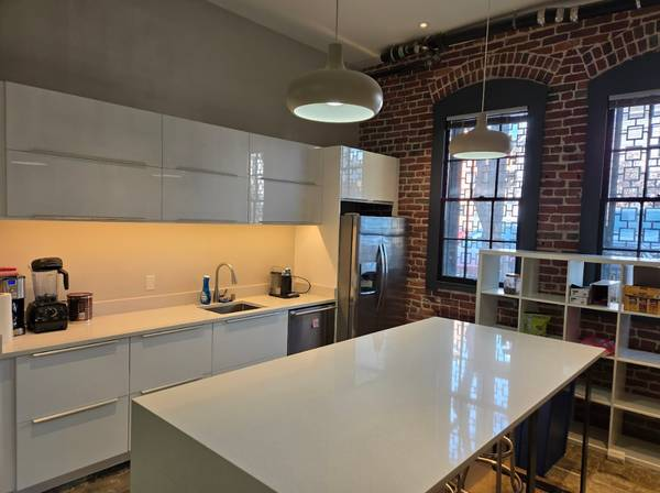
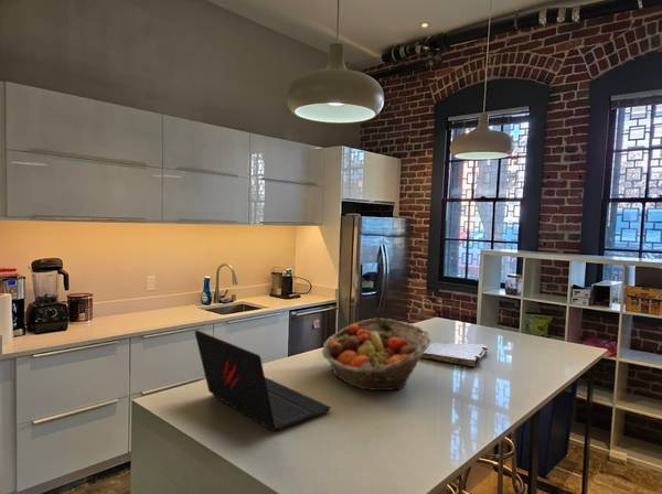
+ cutting board (452, 350)
+ laptop (261, 370)
+ fruit basket (374, 351)
